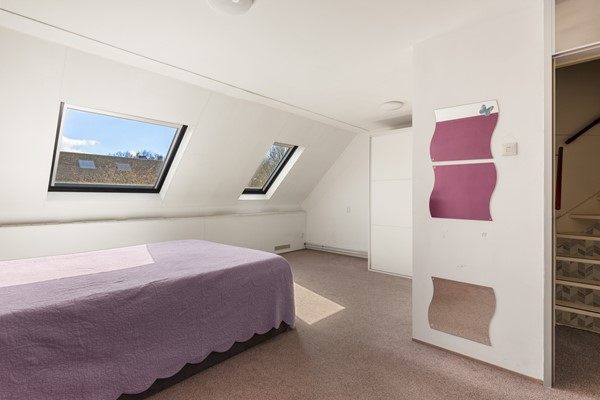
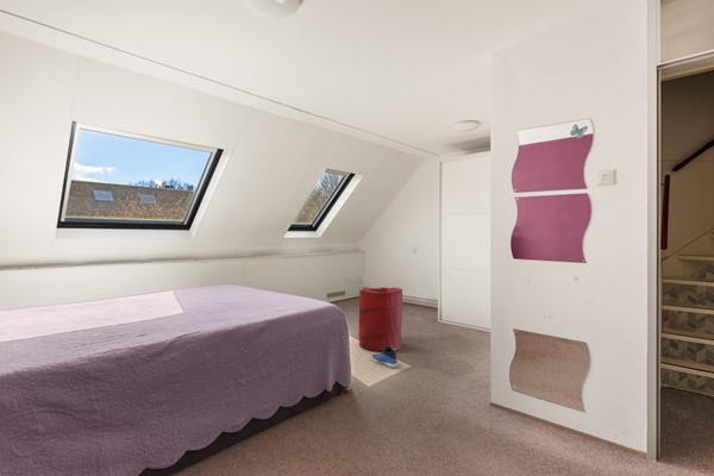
+ sneaker (383, 353)
+ laundry hamper (380, 315)
